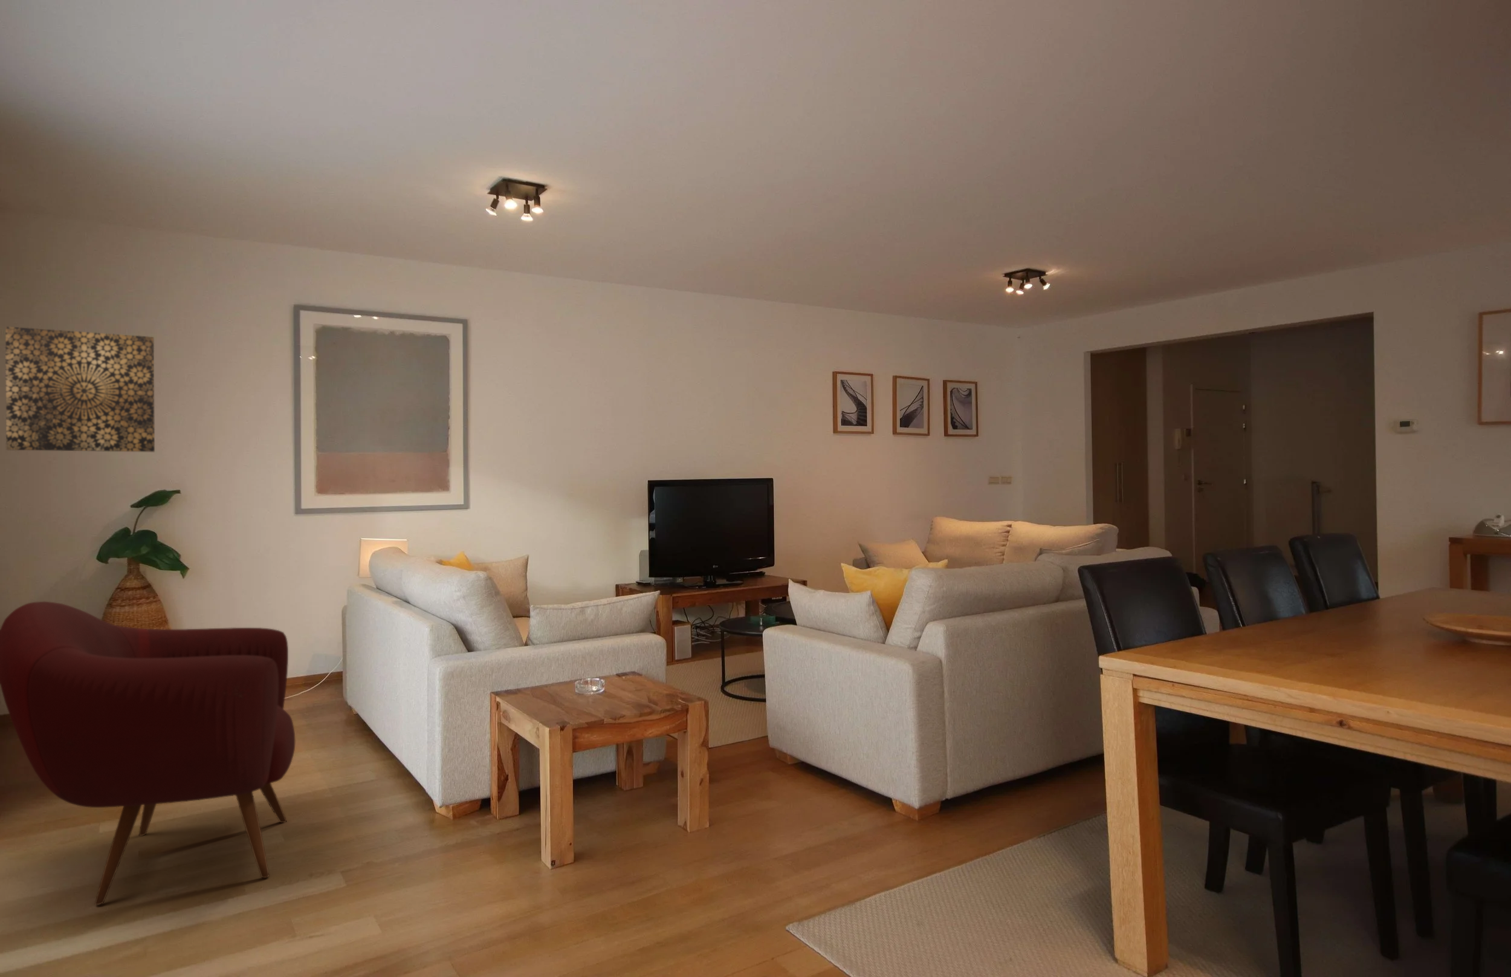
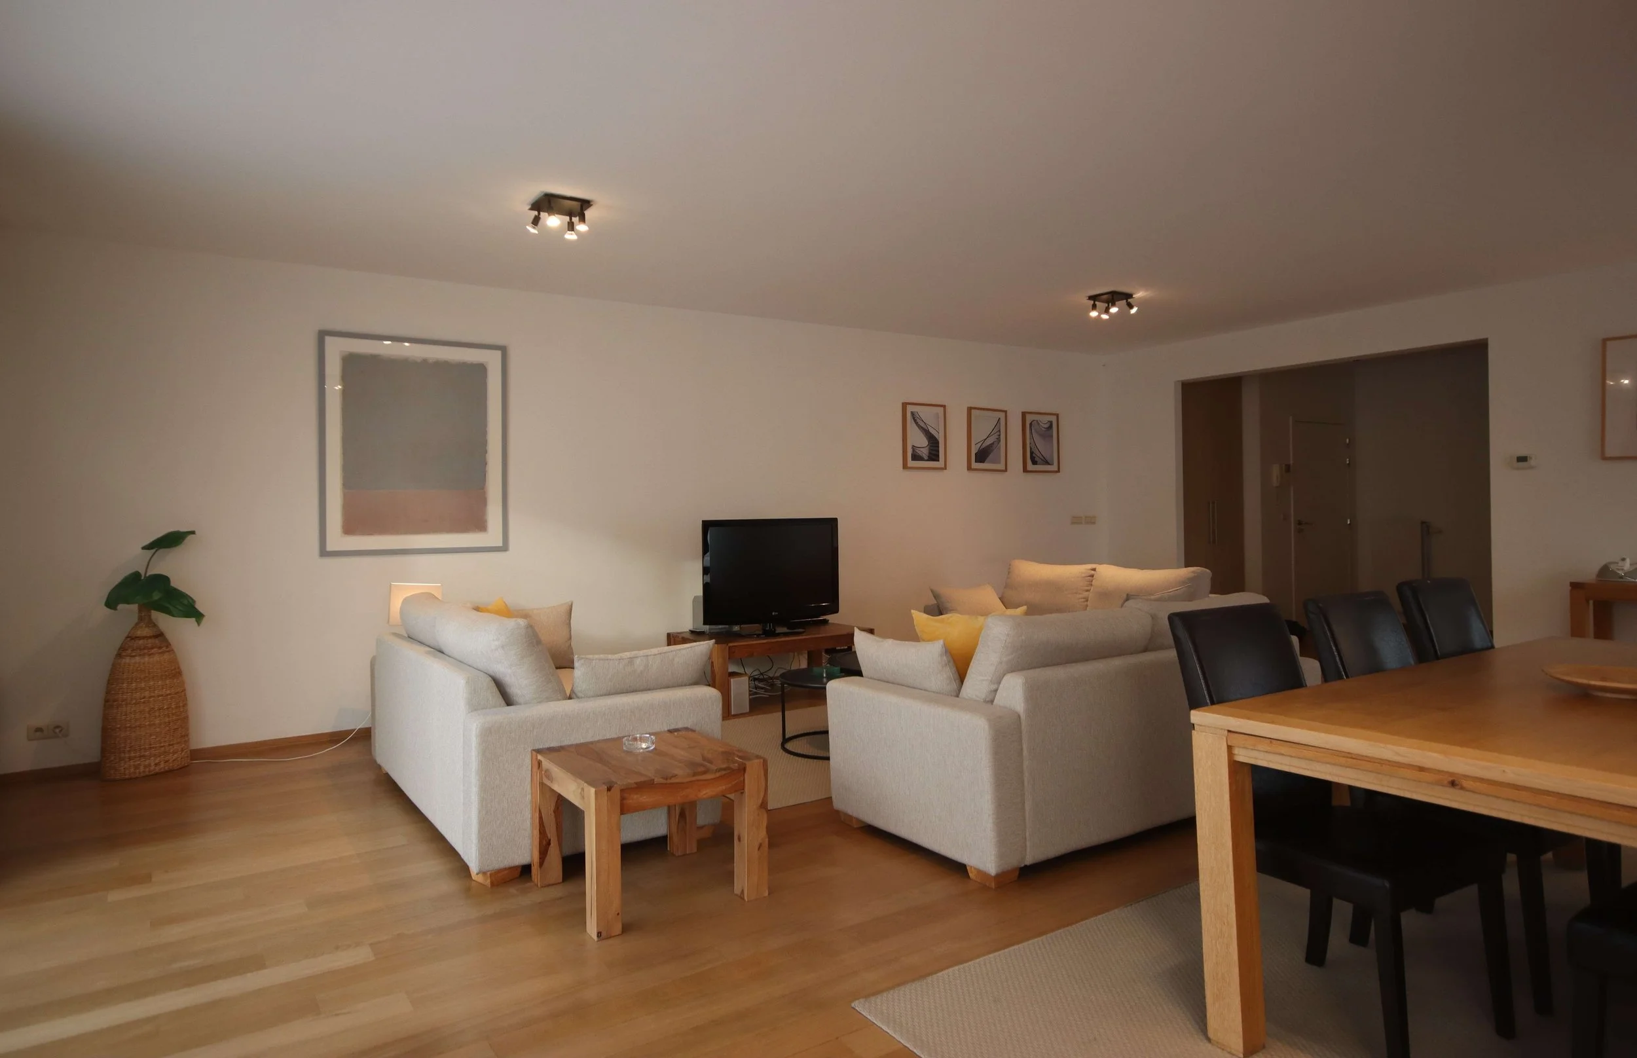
- wall art (83, 391)
- armchair (157, 728)
